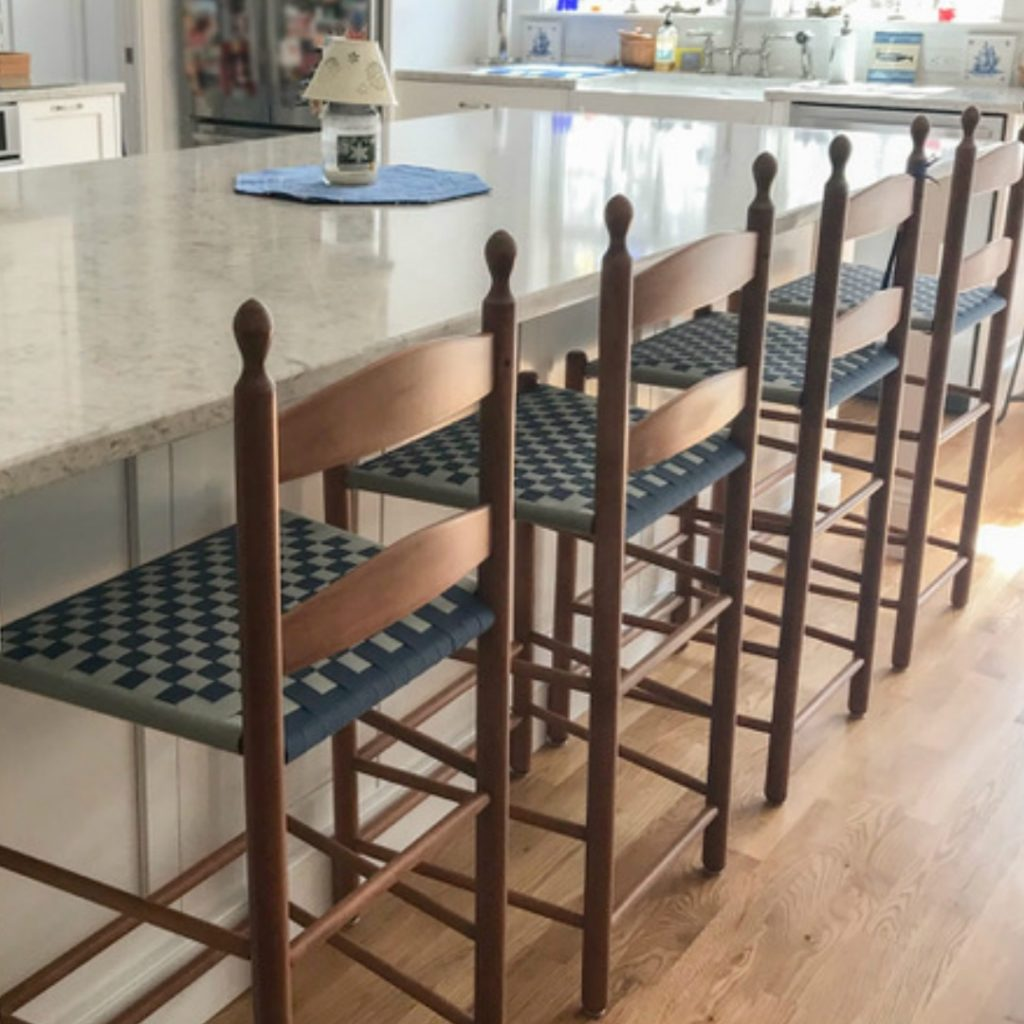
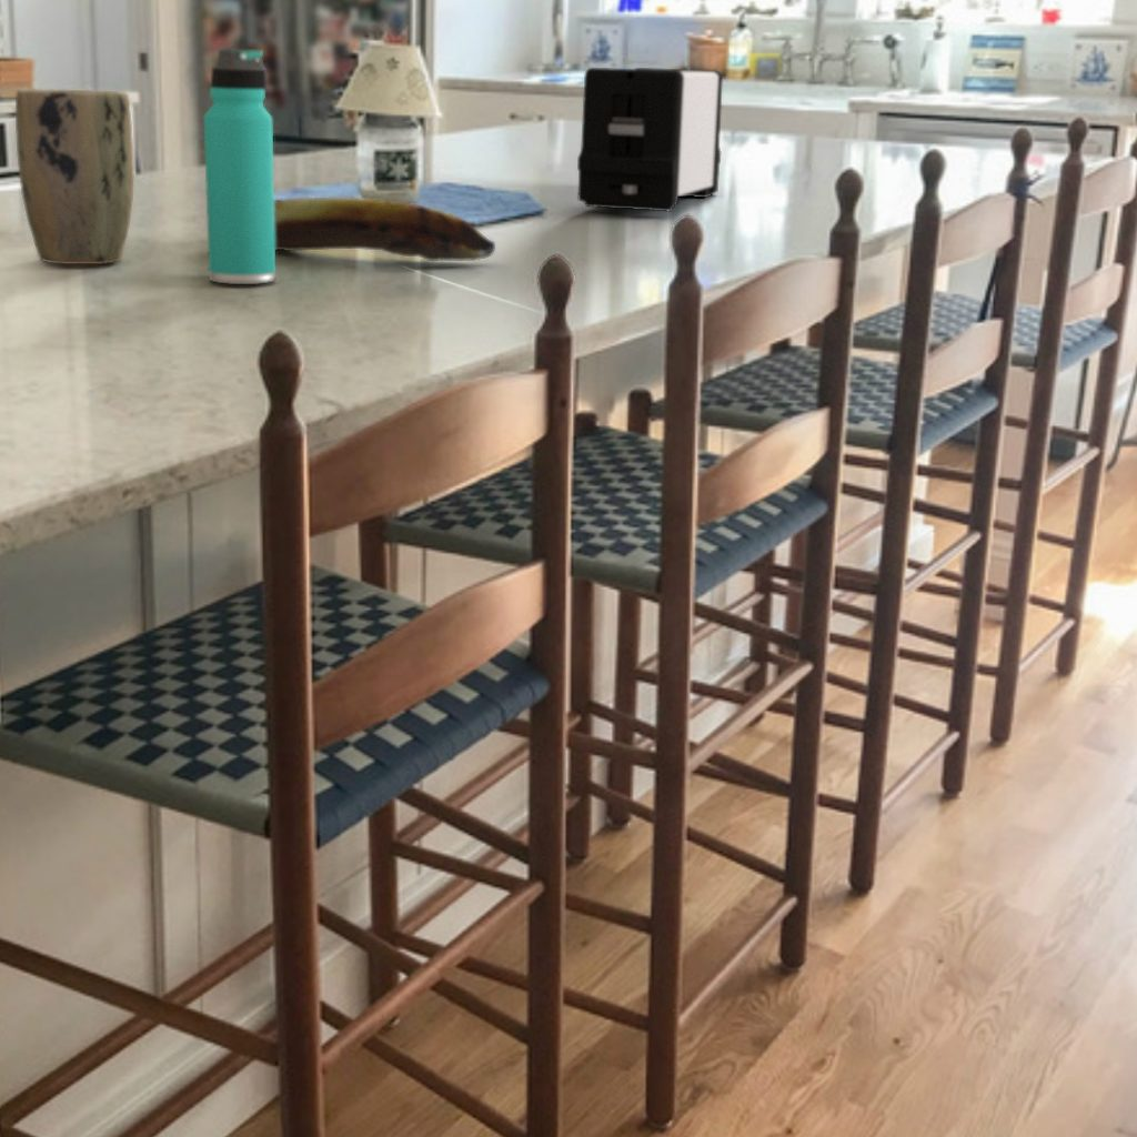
+ plant pot (77, 177)
+ toaster (653, 135)
+ thermos bottle (239, 167)
+ banana (358, 222)
